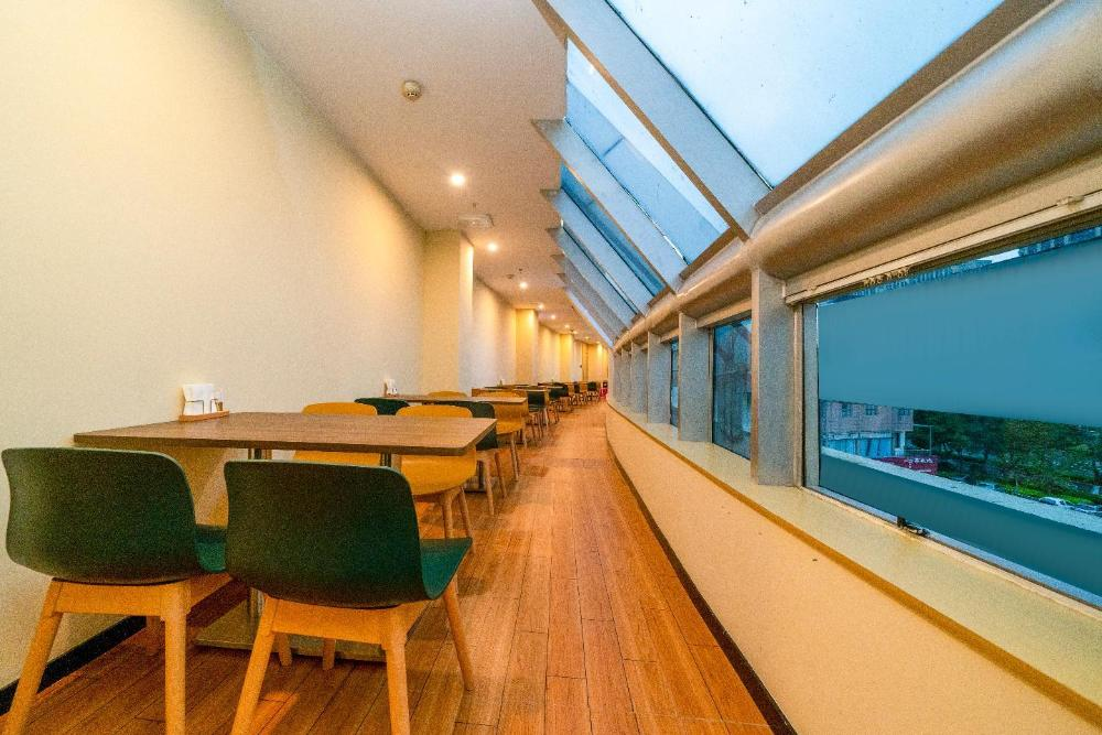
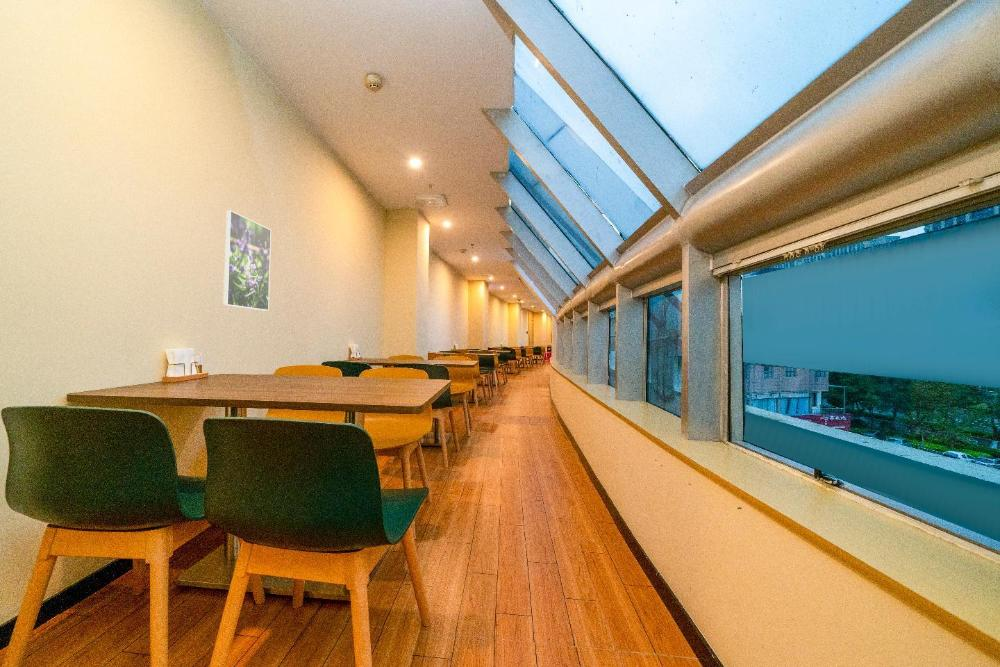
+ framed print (248, 264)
